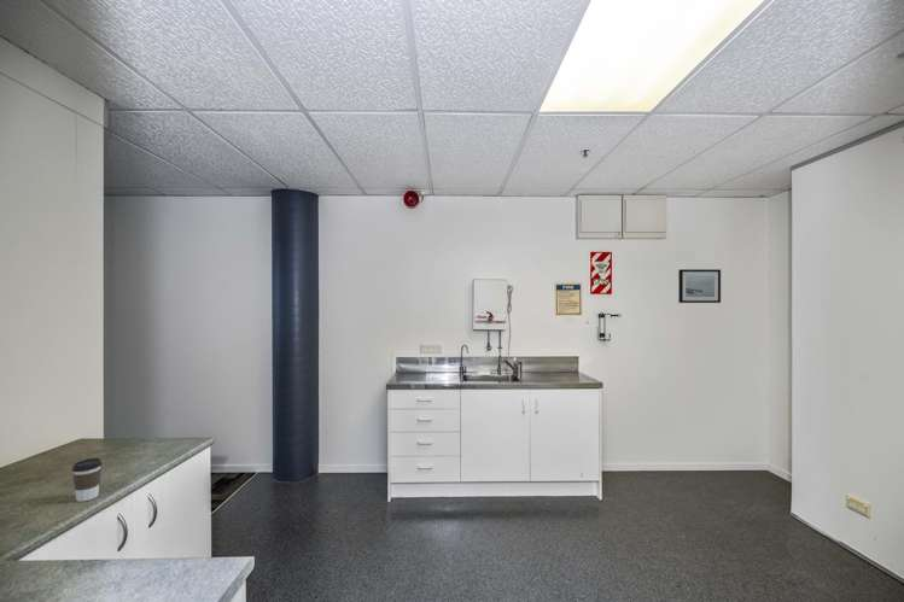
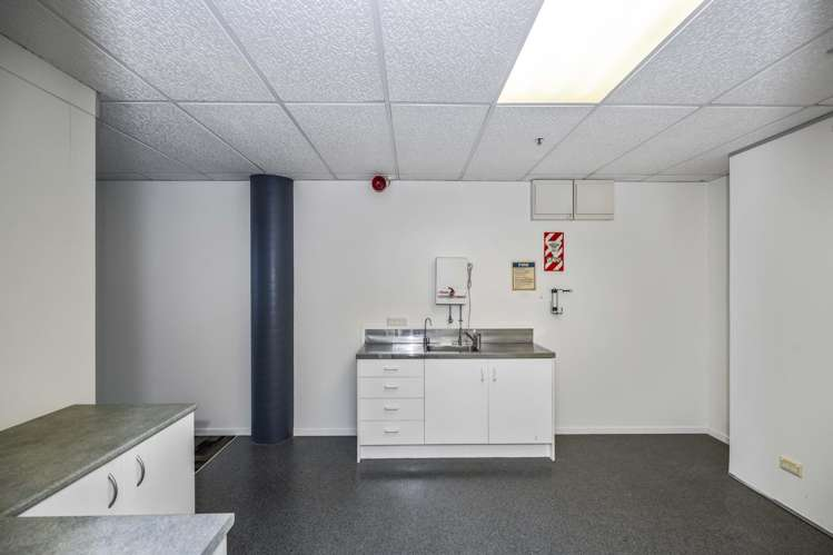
- coffee cup (87, 479)
- wall art (699, 286)
